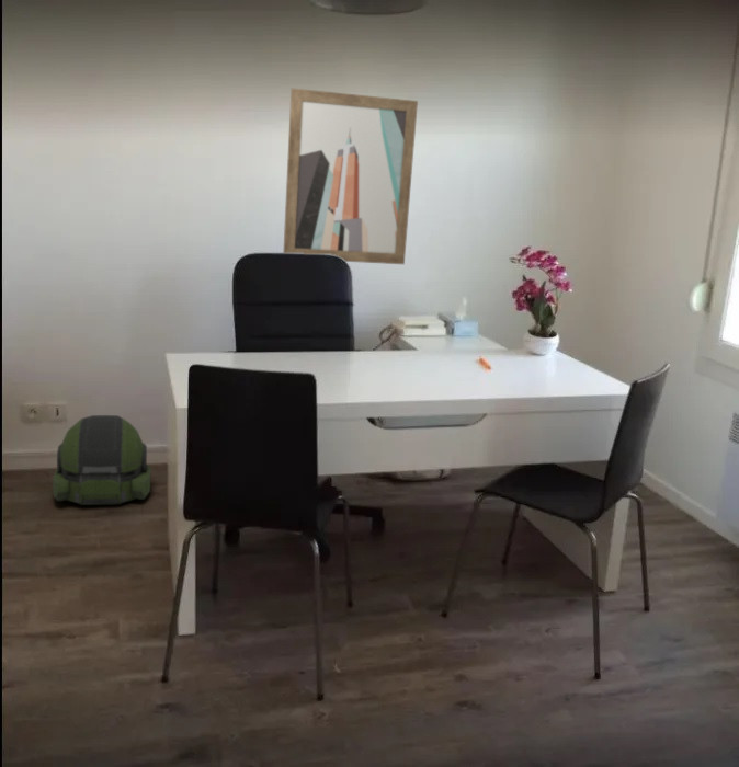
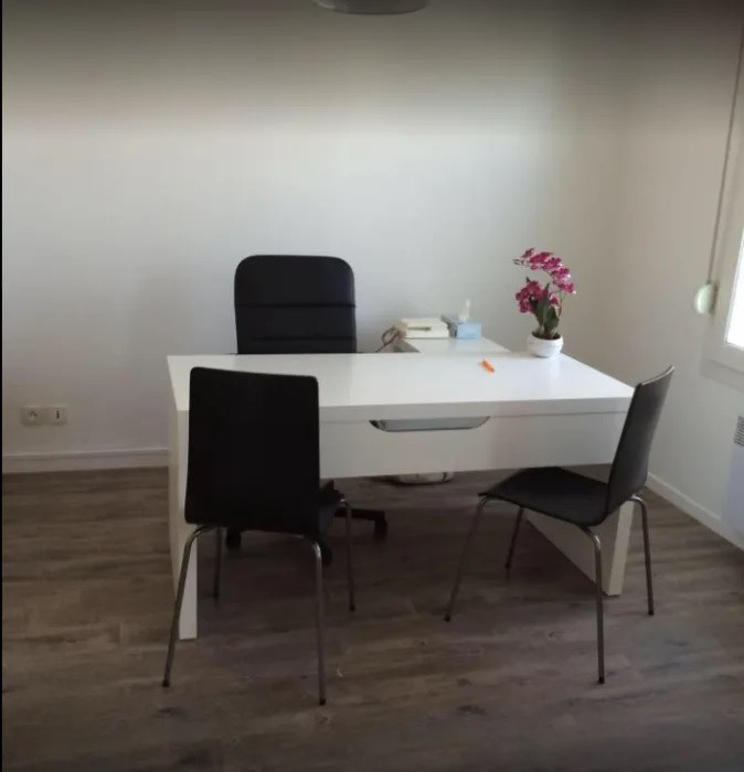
- backpack (104, 449)
- wall art (350, 180)
